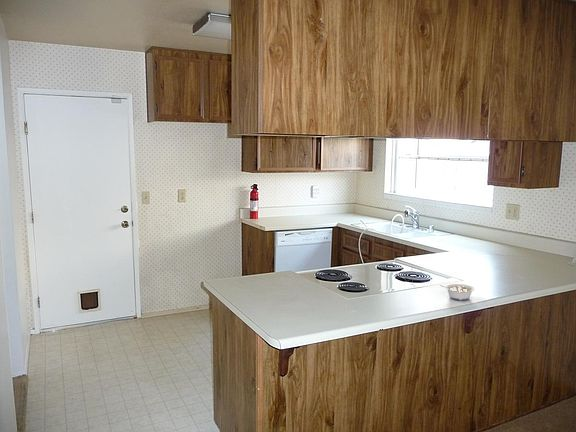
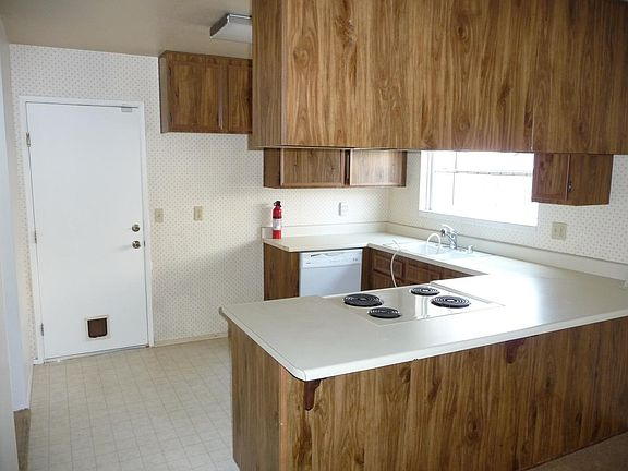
- legume (458, 291)
